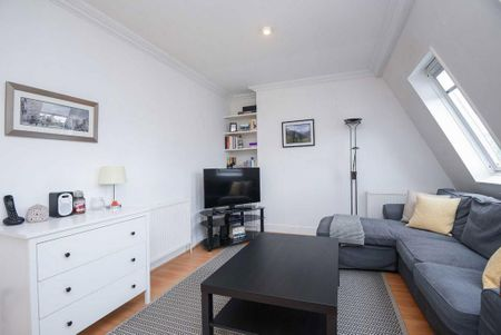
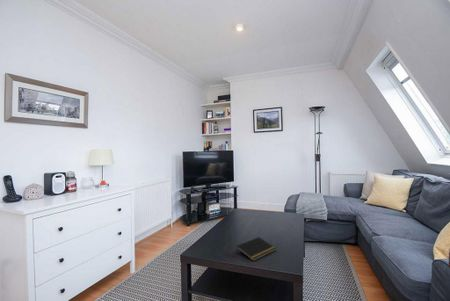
+ notepad (256, 247)
